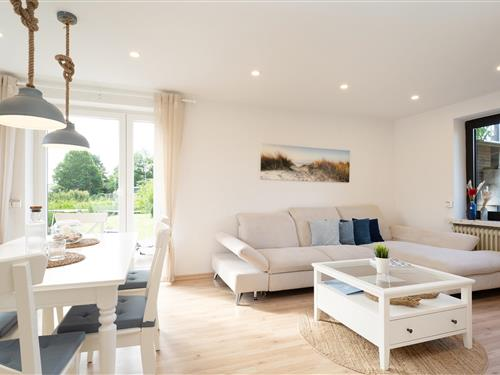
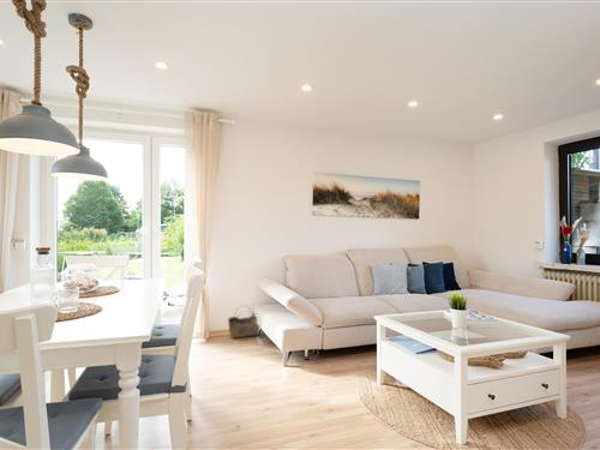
+ basket (244, 322)
